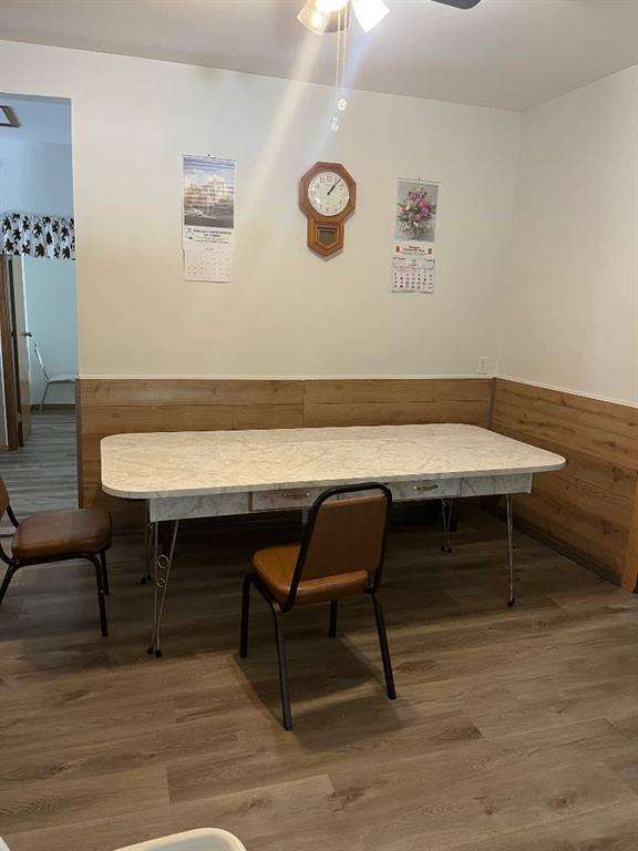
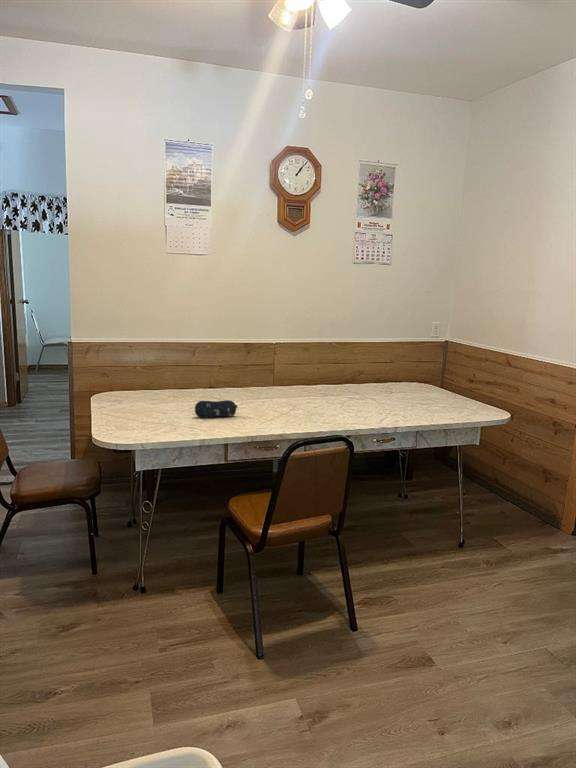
+ pencil case (215, 408)
